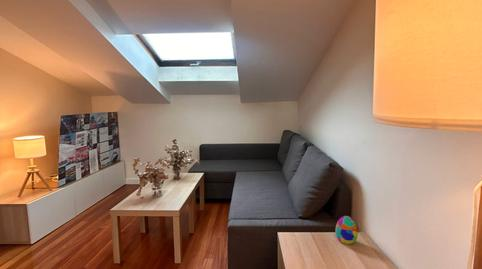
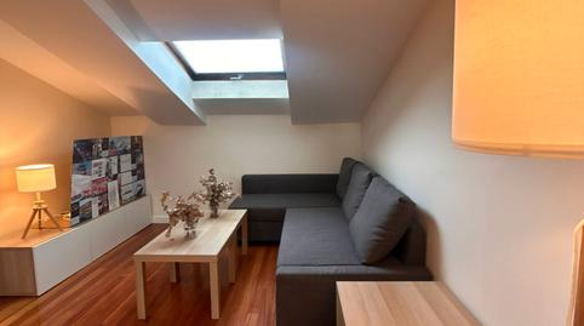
- decorative egg (346, 228)
